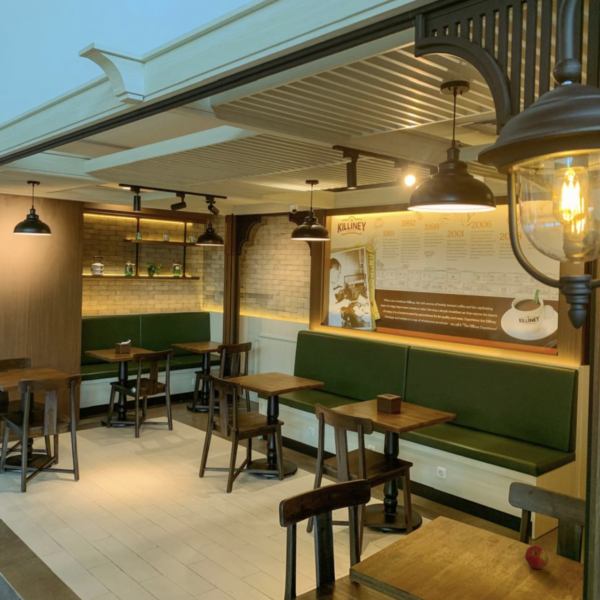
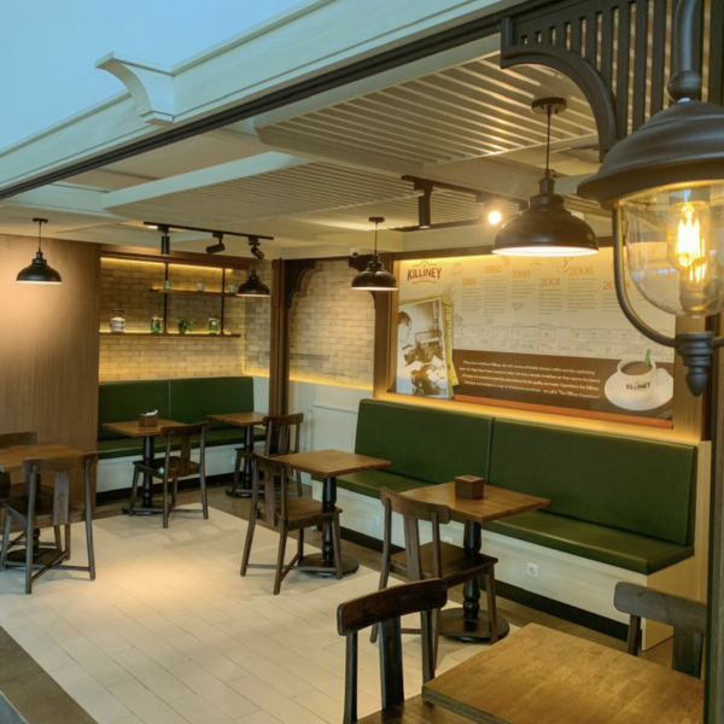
- apple (536, 556)
